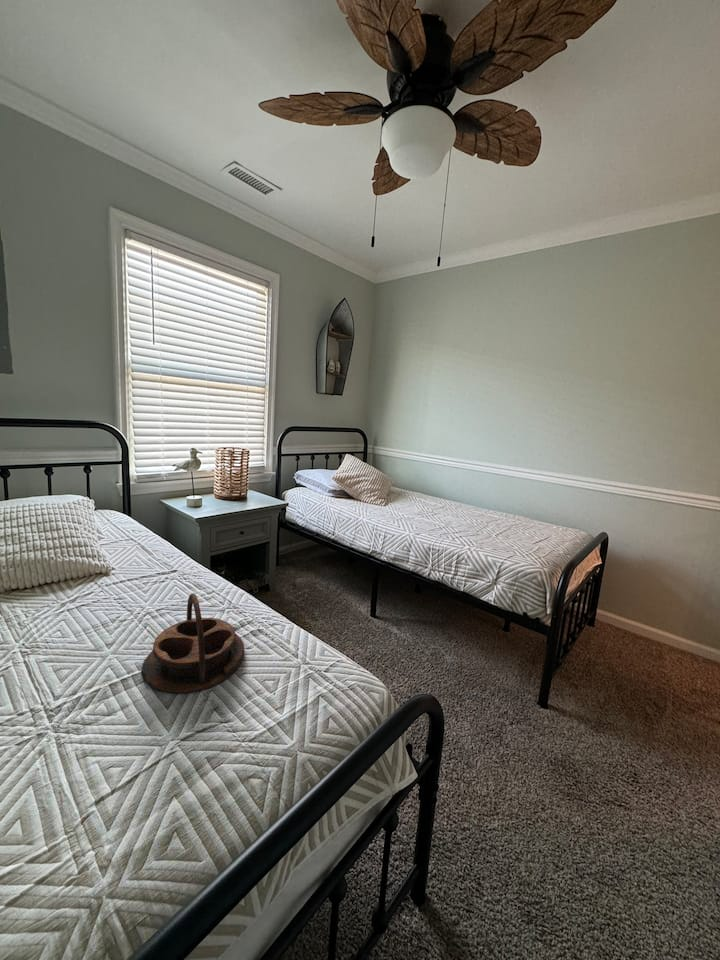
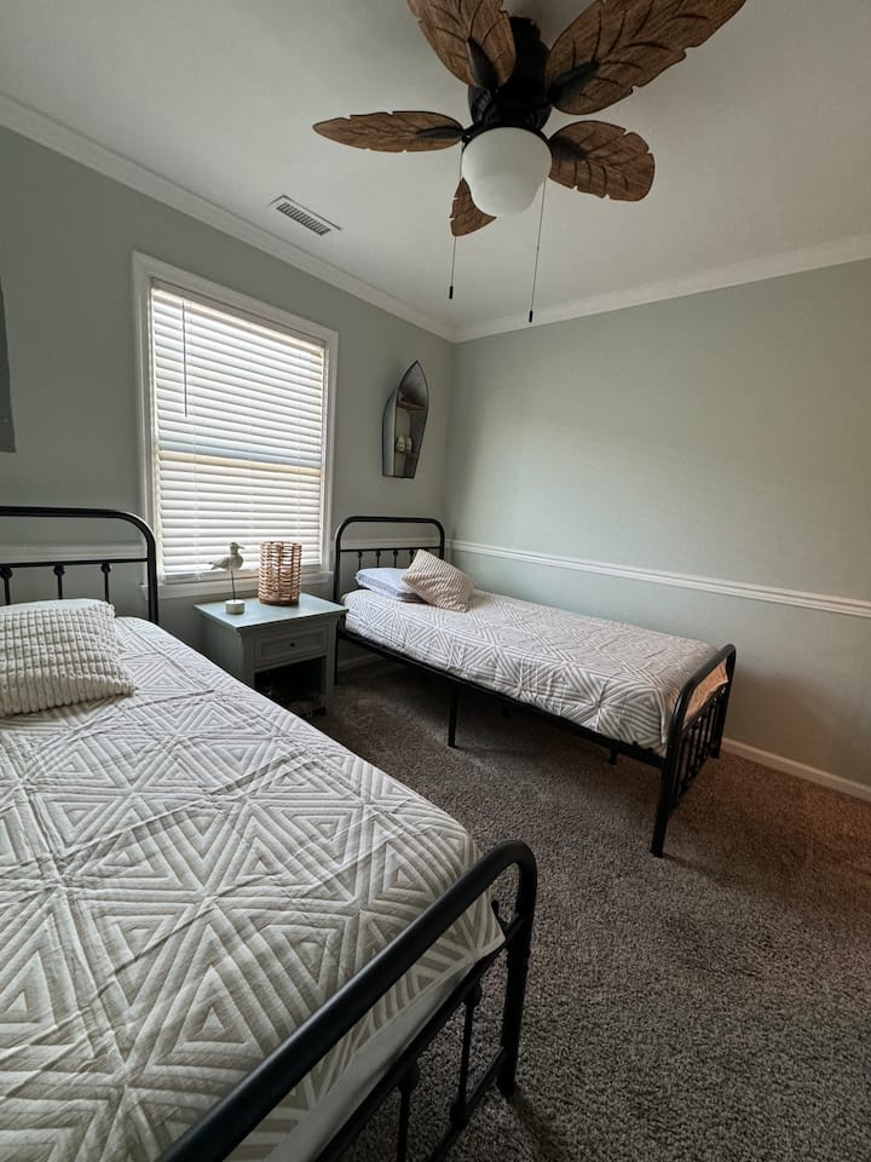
- serving tray (195, 628)
